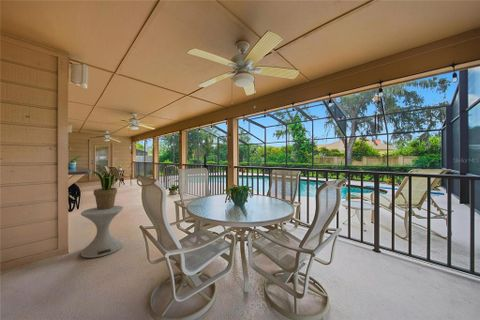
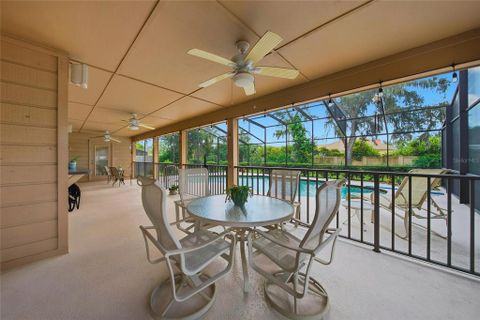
- potted plant (104, 188)
- side table (103, 229)
